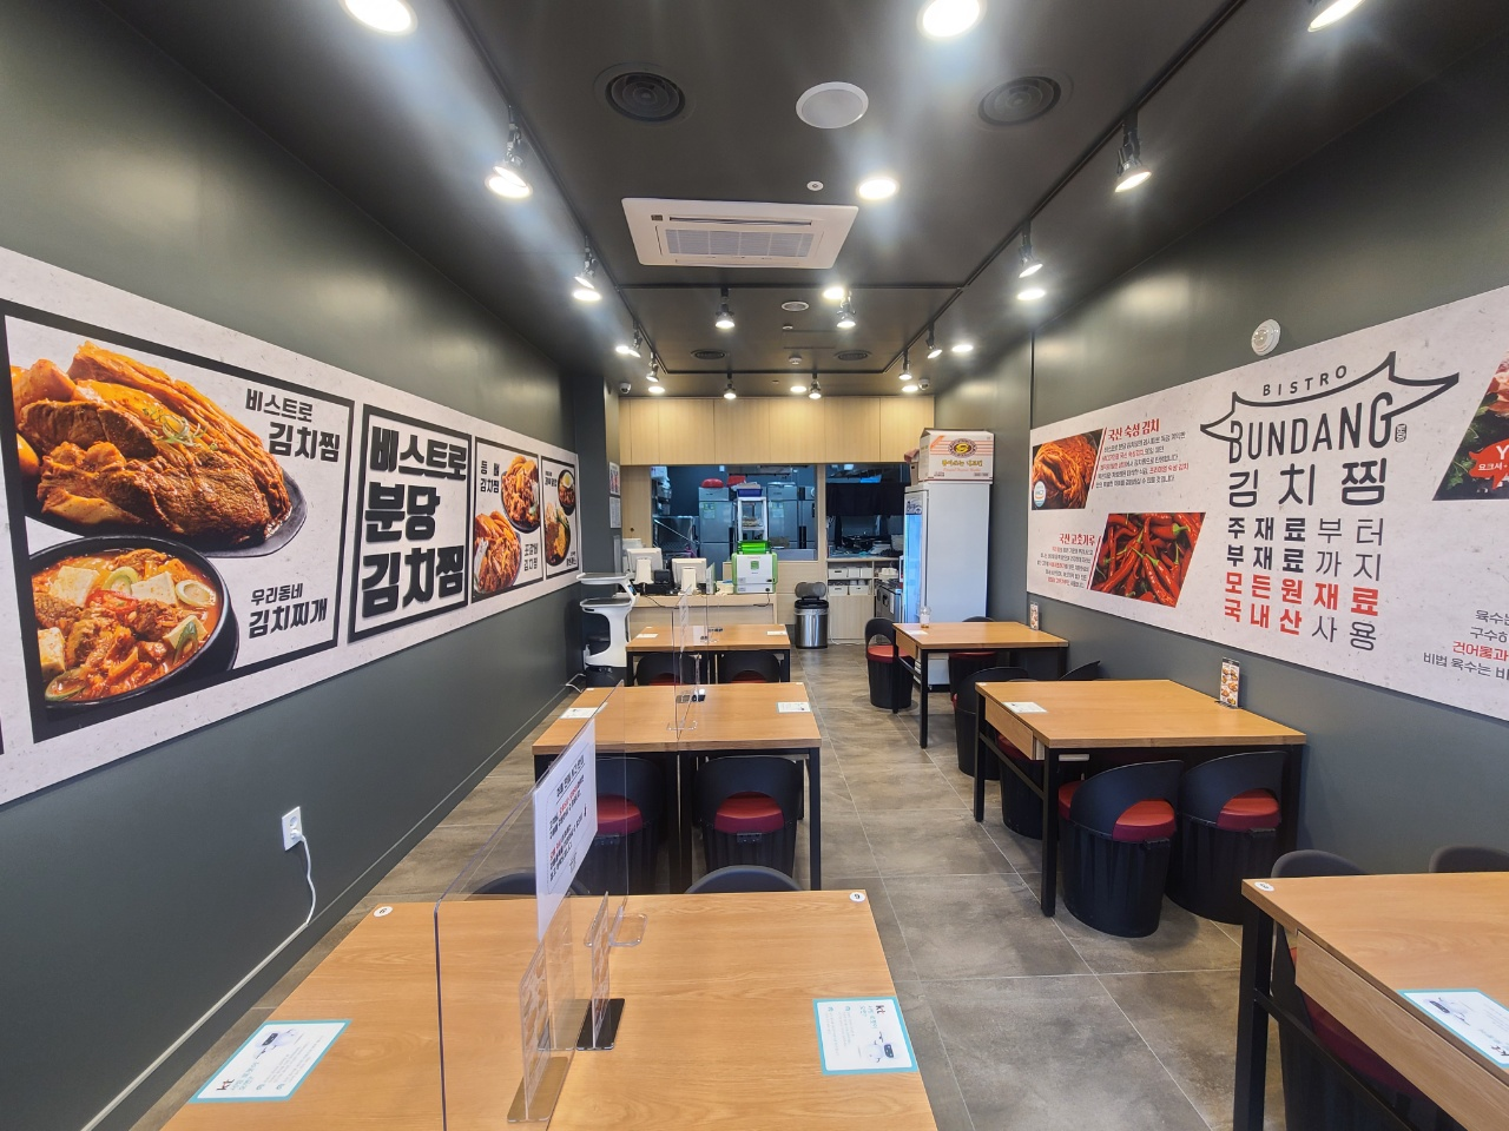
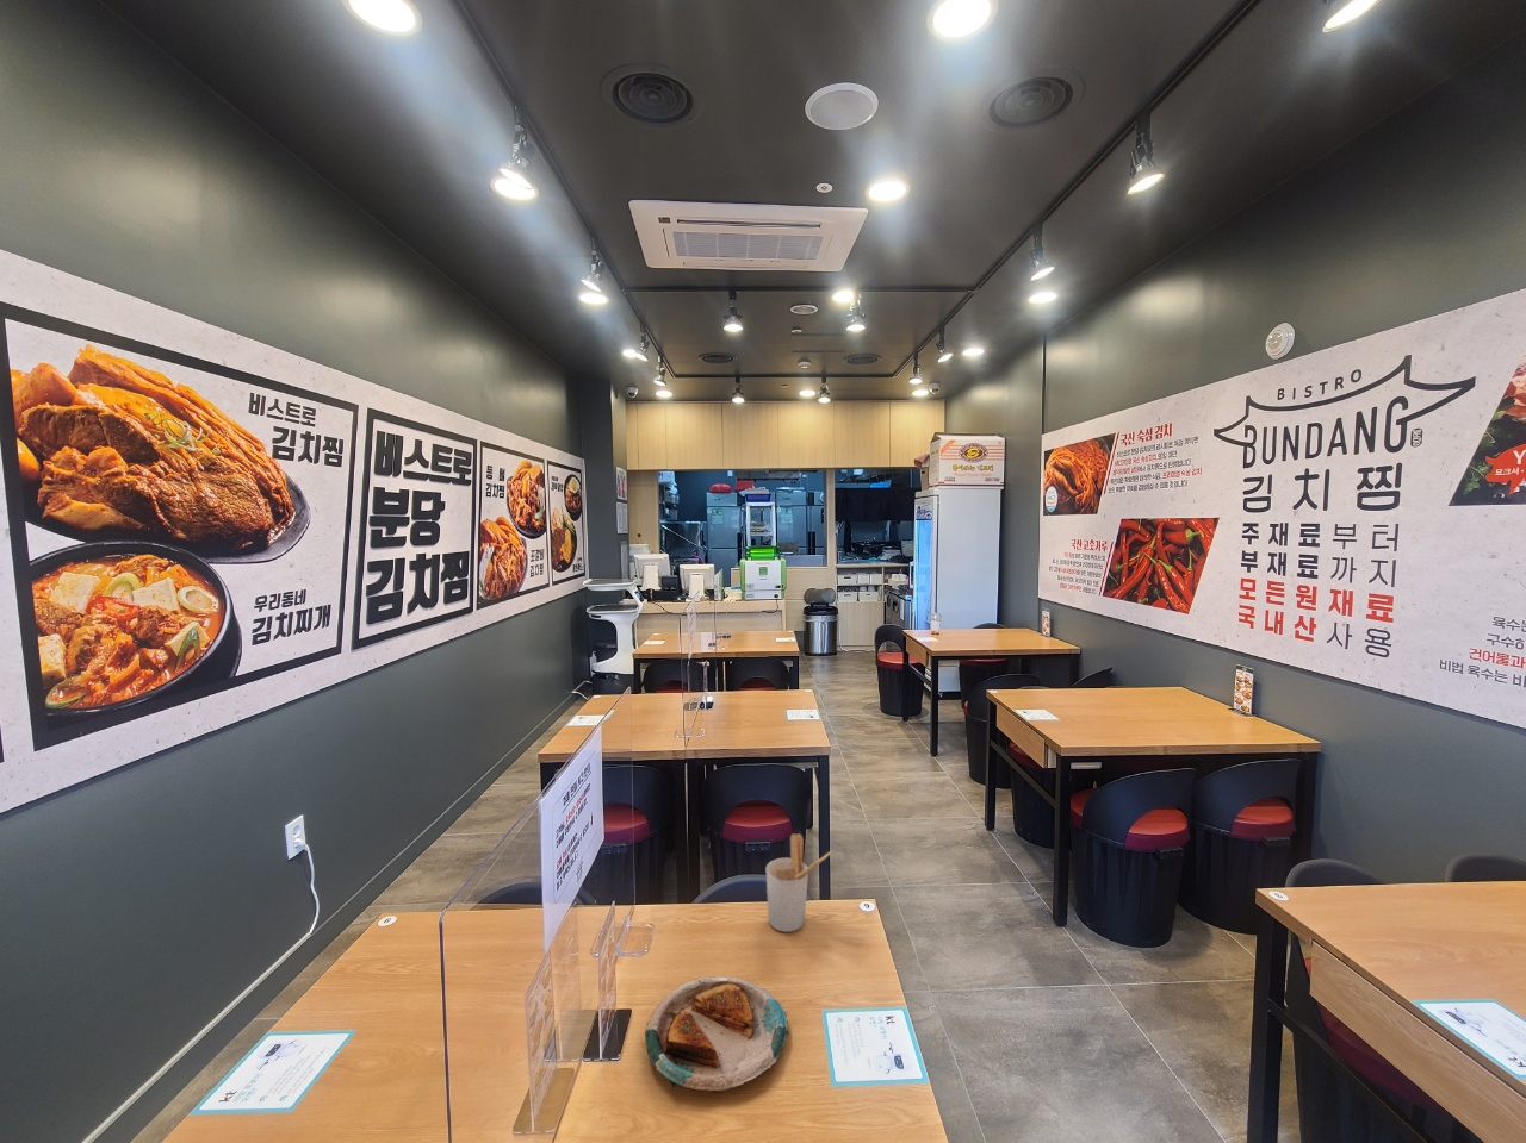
+ utensil holder (798, 885)
+ plate (715, 1030)
